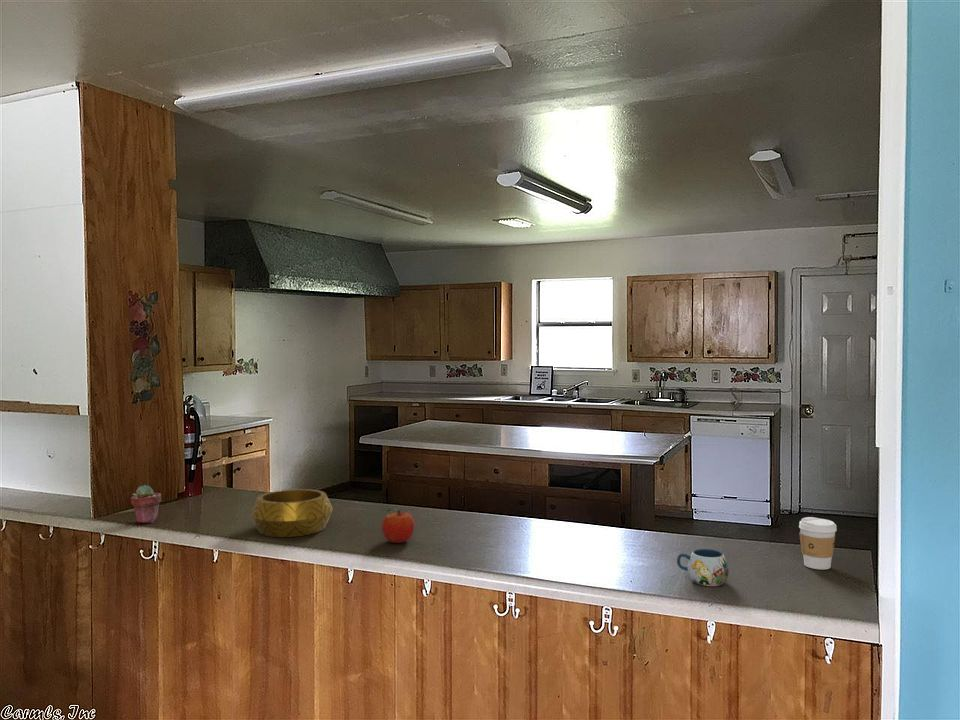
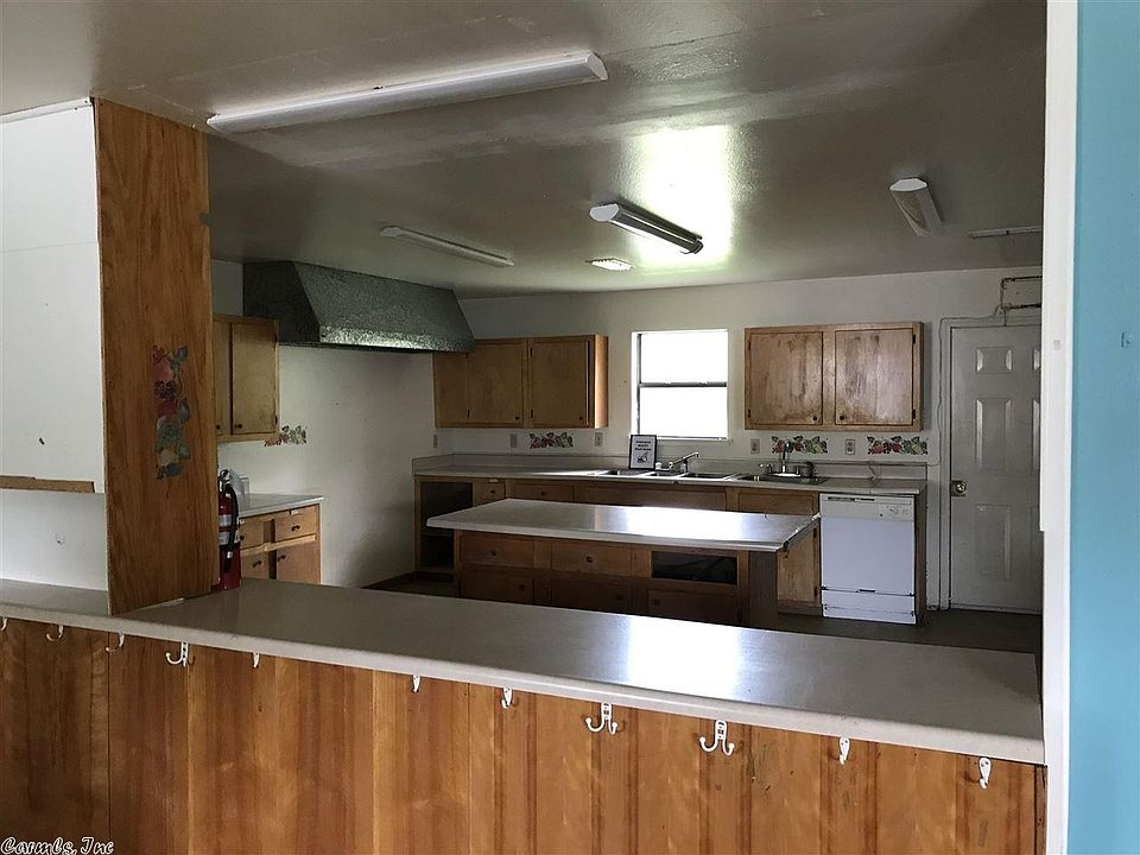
- decorative bowl (292, 512)
- fruit (398, 524)
- mug (702, 566)
- coffee cup (817, 542)
- potted succulent (146, 503)
